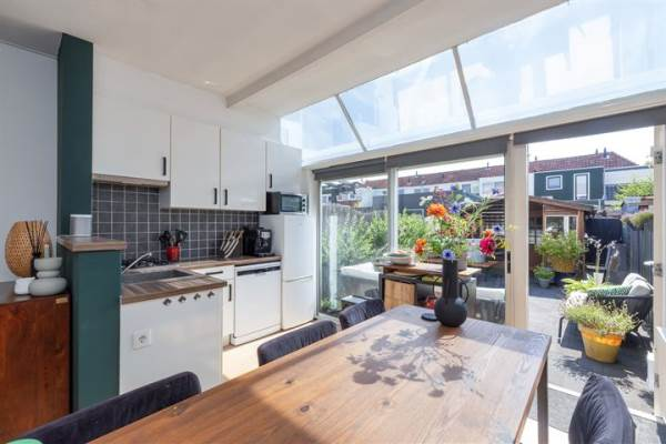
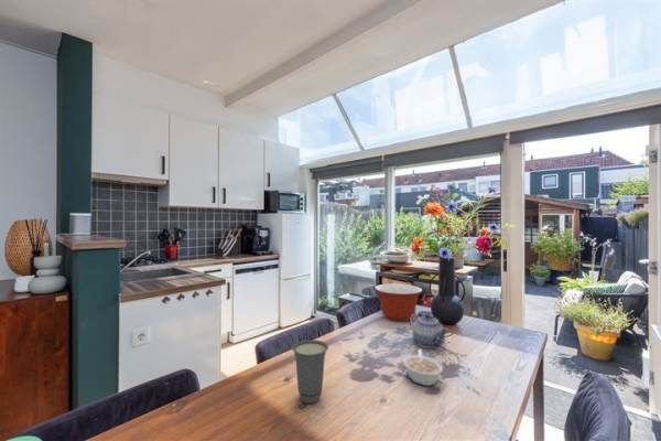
+ mixing bowl (398, 302)
+ teapot (427, 329)
+ legume (421, 368)
+ cup (310, 372)
